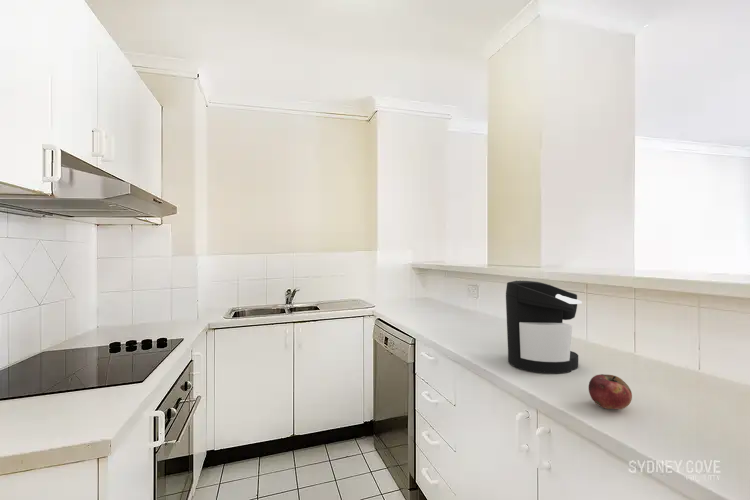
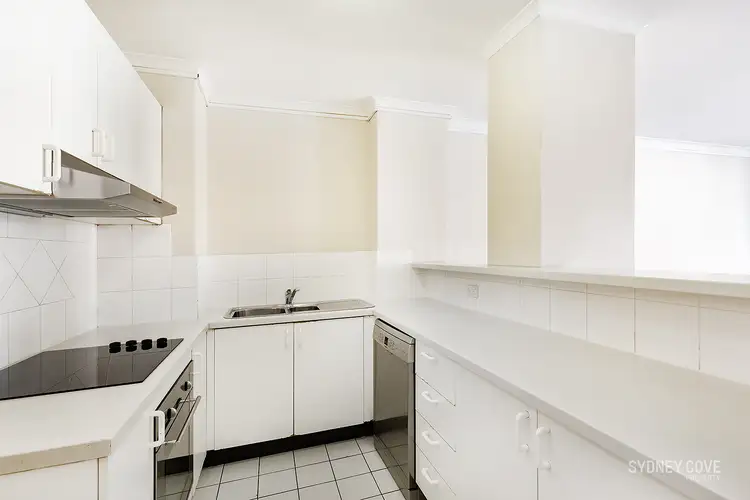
- coffee maker (544, 322)
- fruit (609, 390)
